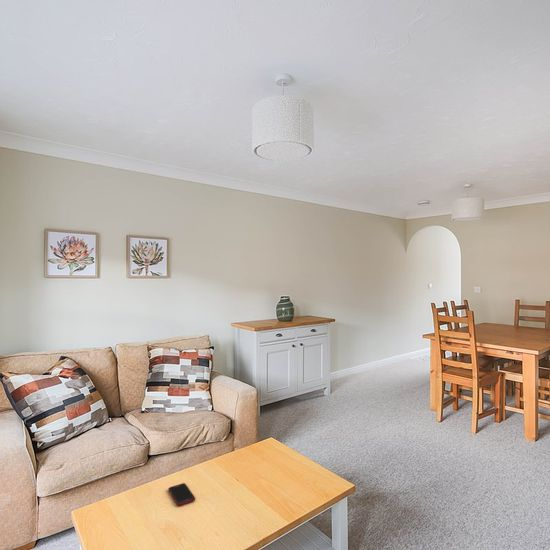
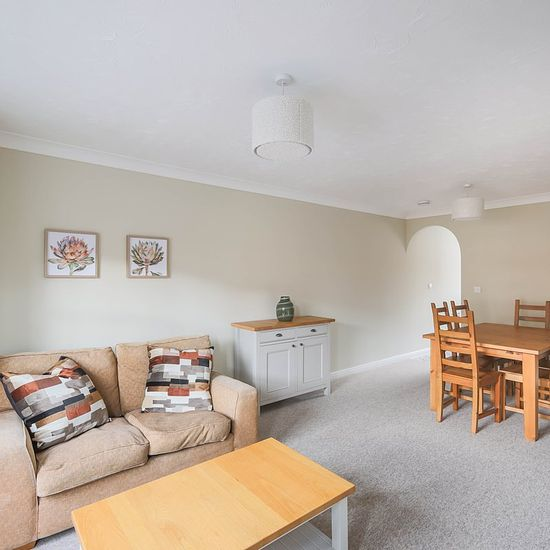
- cell phone (181, 494)
